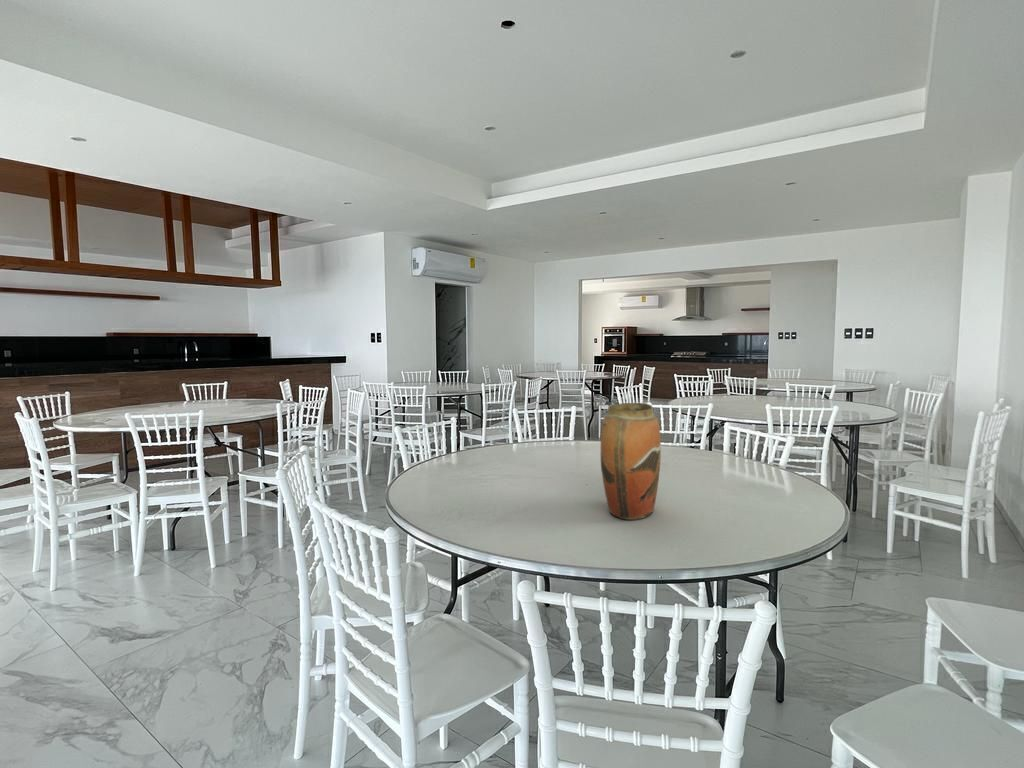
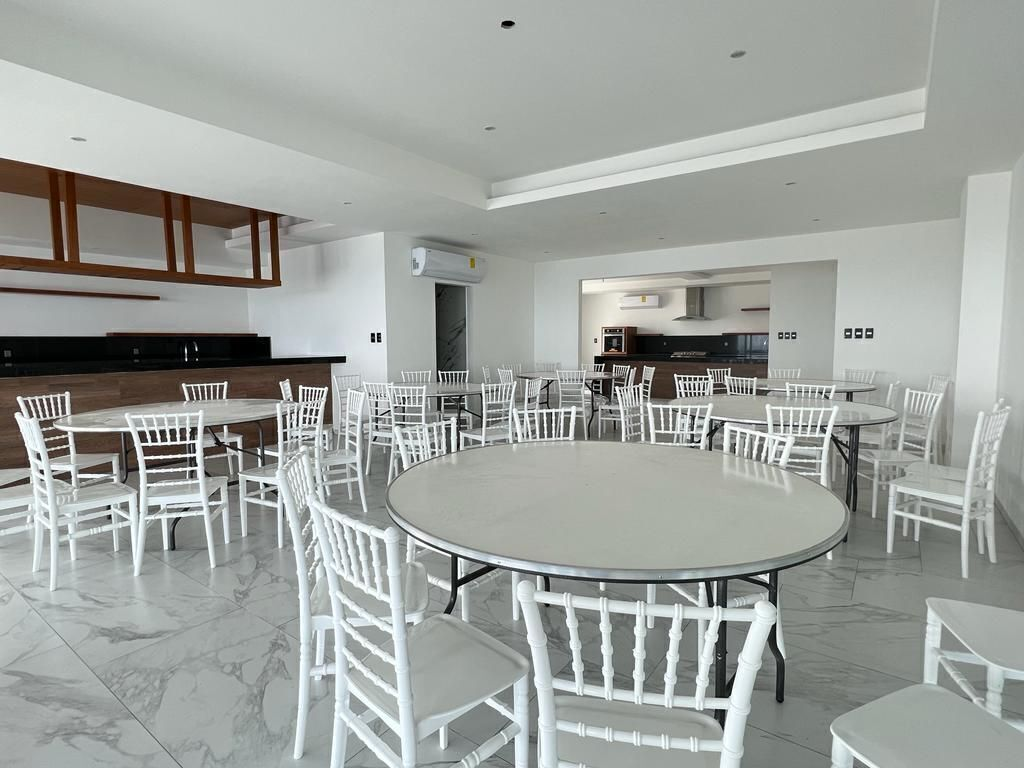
- vase (630, 458)
